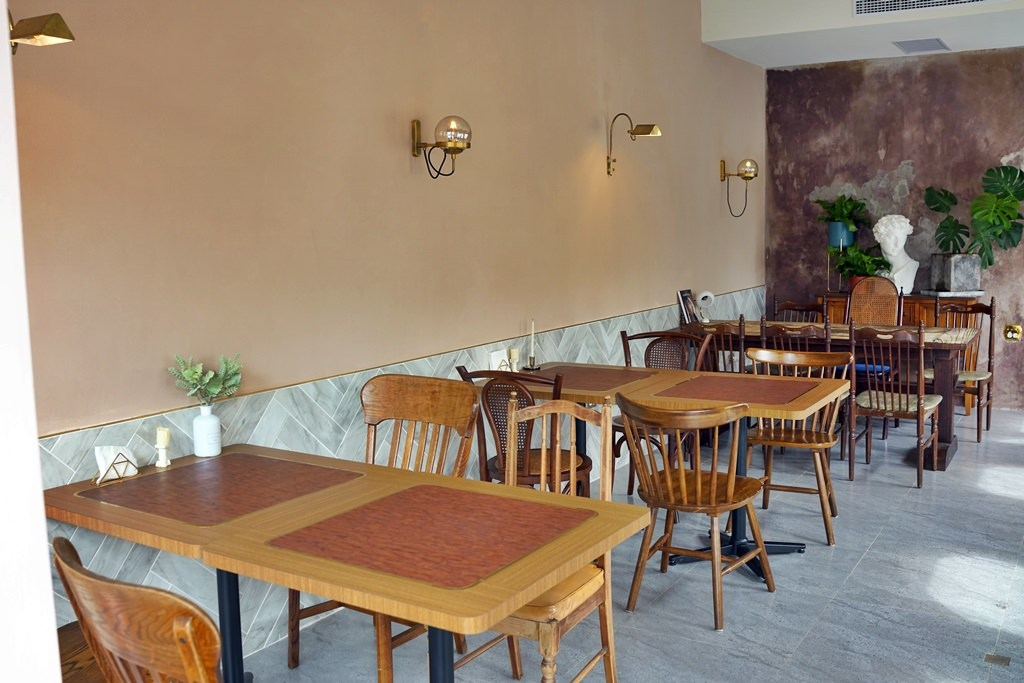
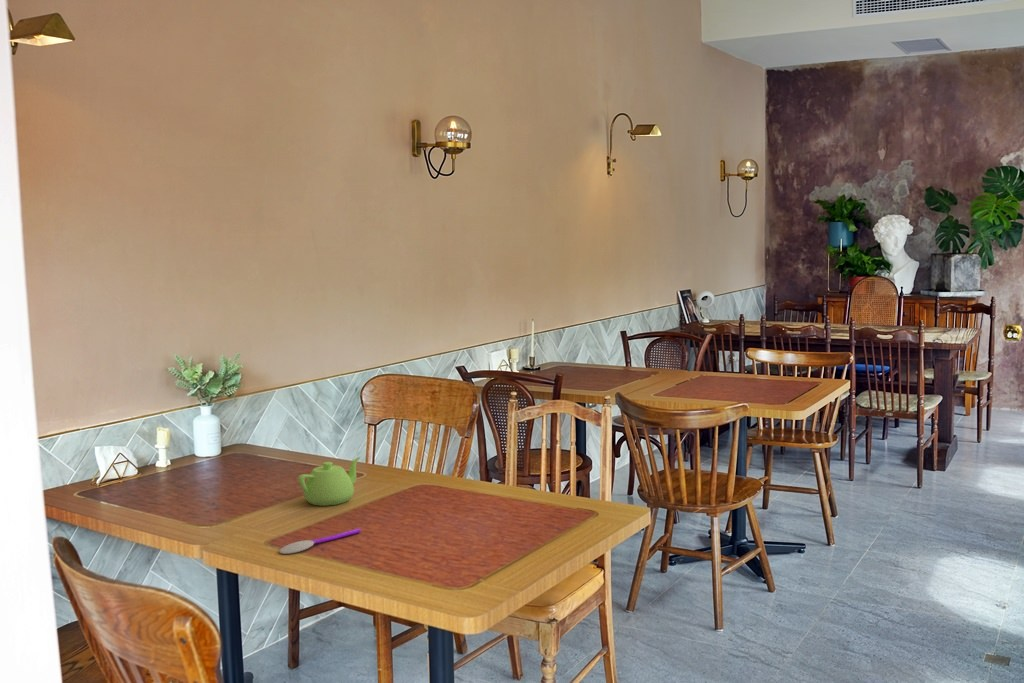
+ teapot (330, 480)
+ spoon (321, 539)
